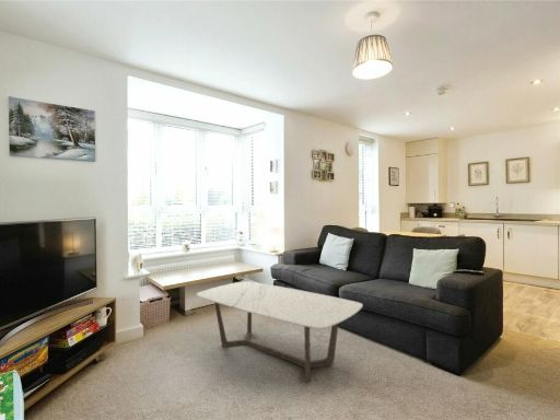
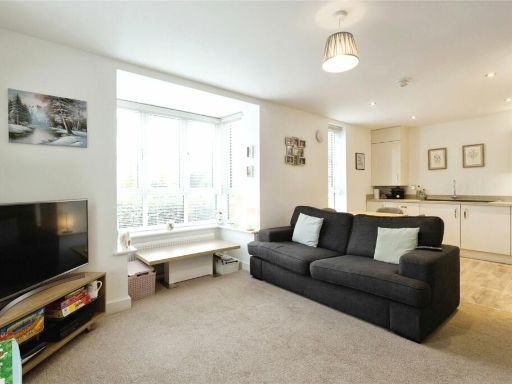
- coffee table (275, 318)
